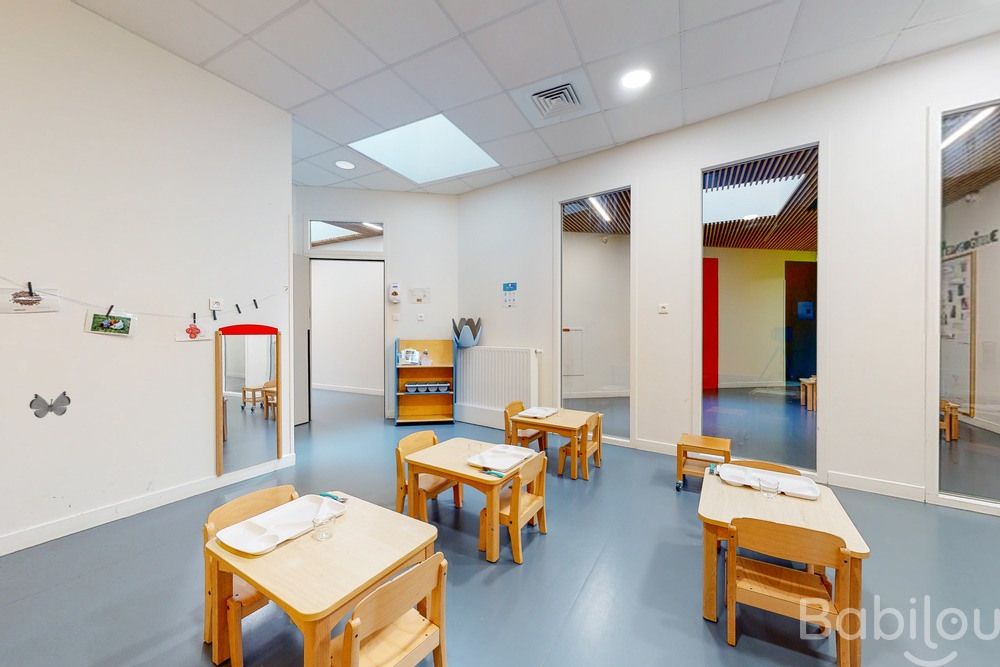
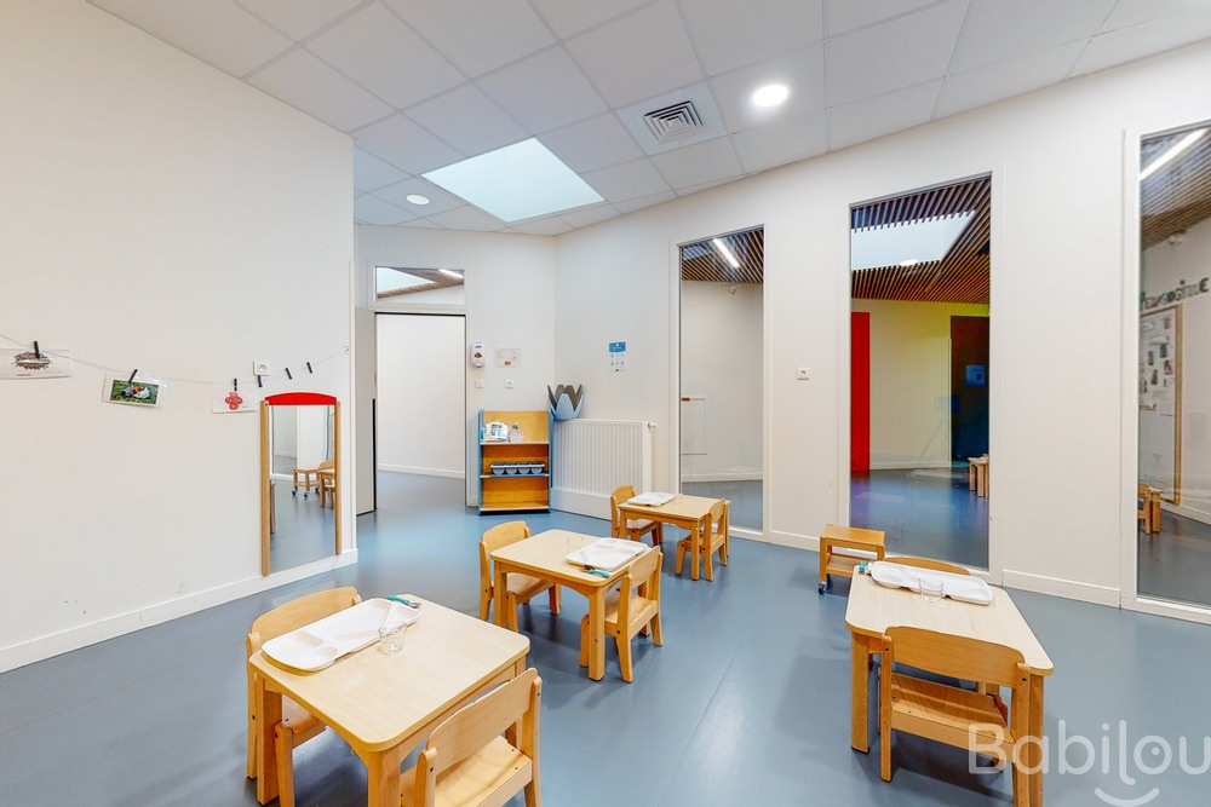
- decorative butterfly (51, 404)
